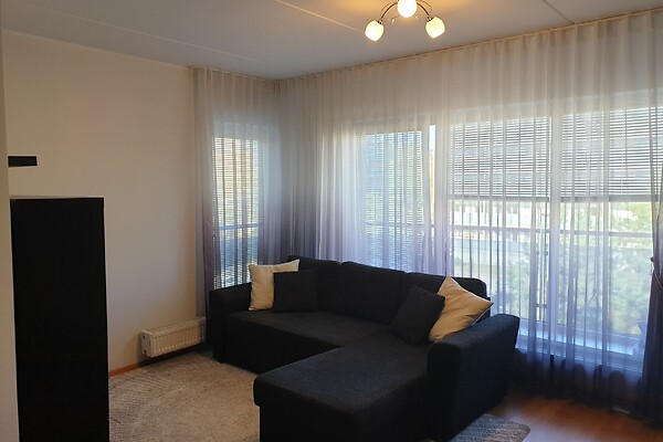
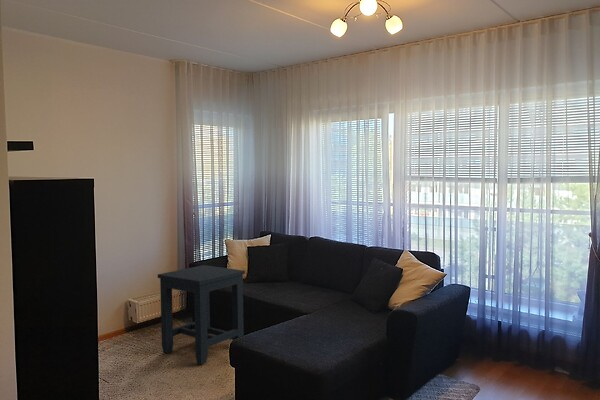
+ side table (202, 311)
